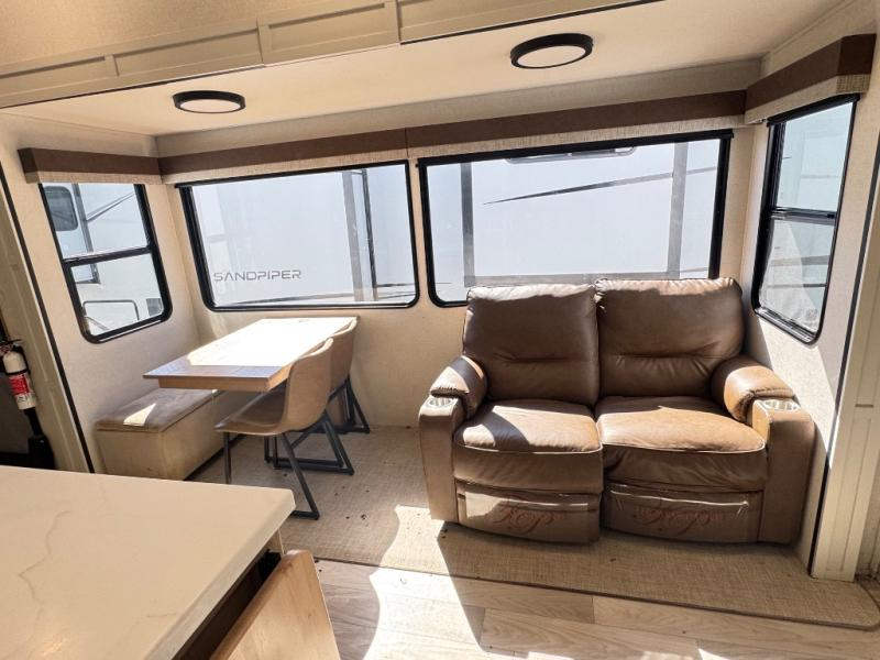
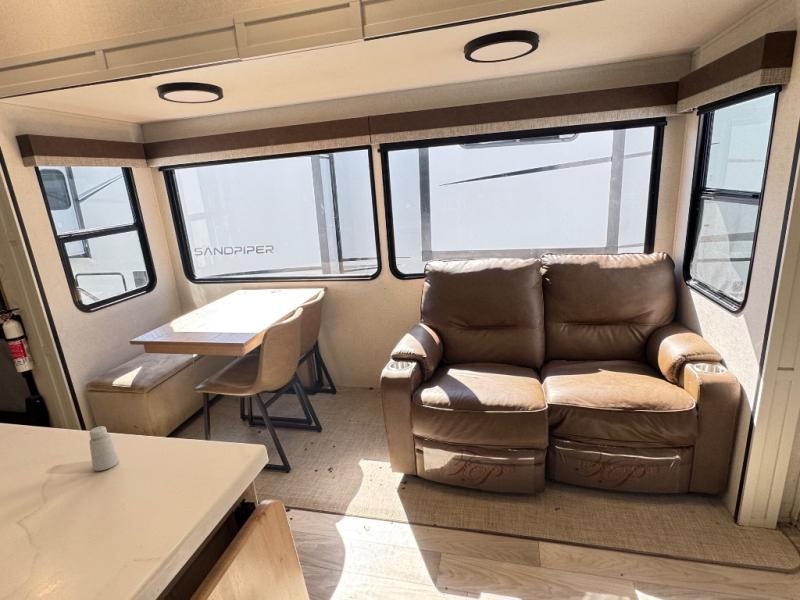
+ saltshaker (101, 446)
